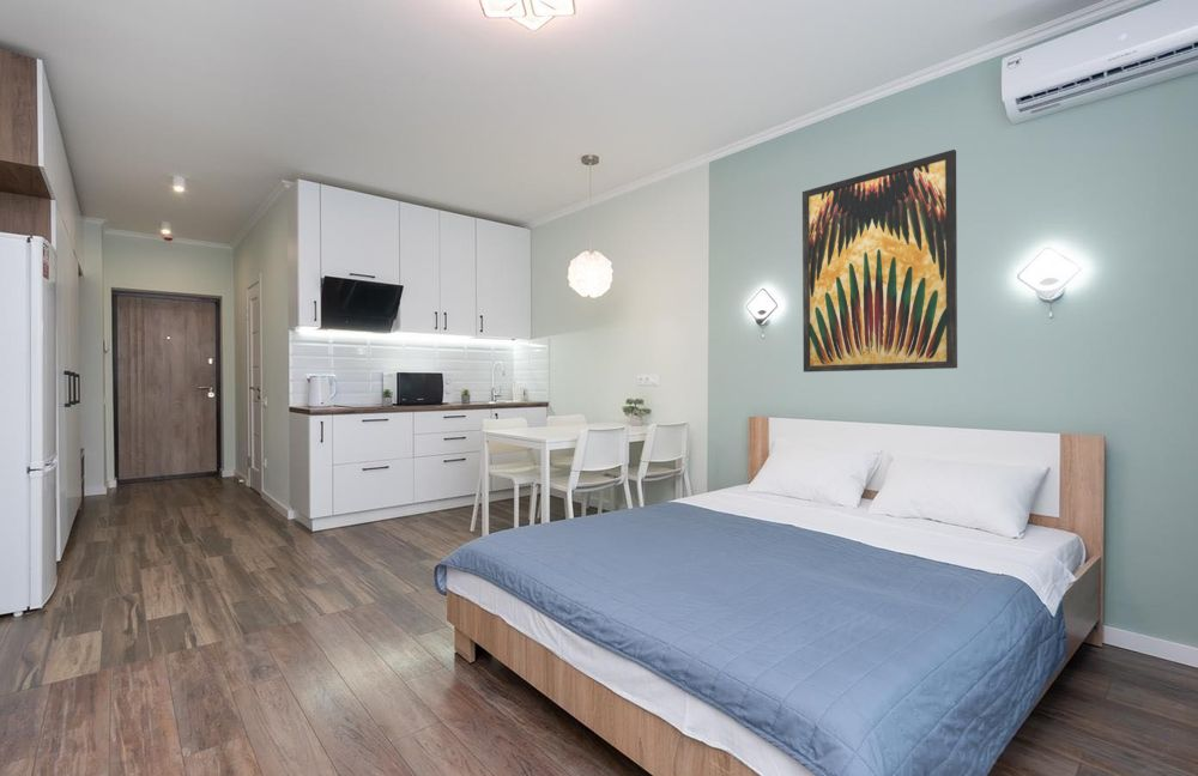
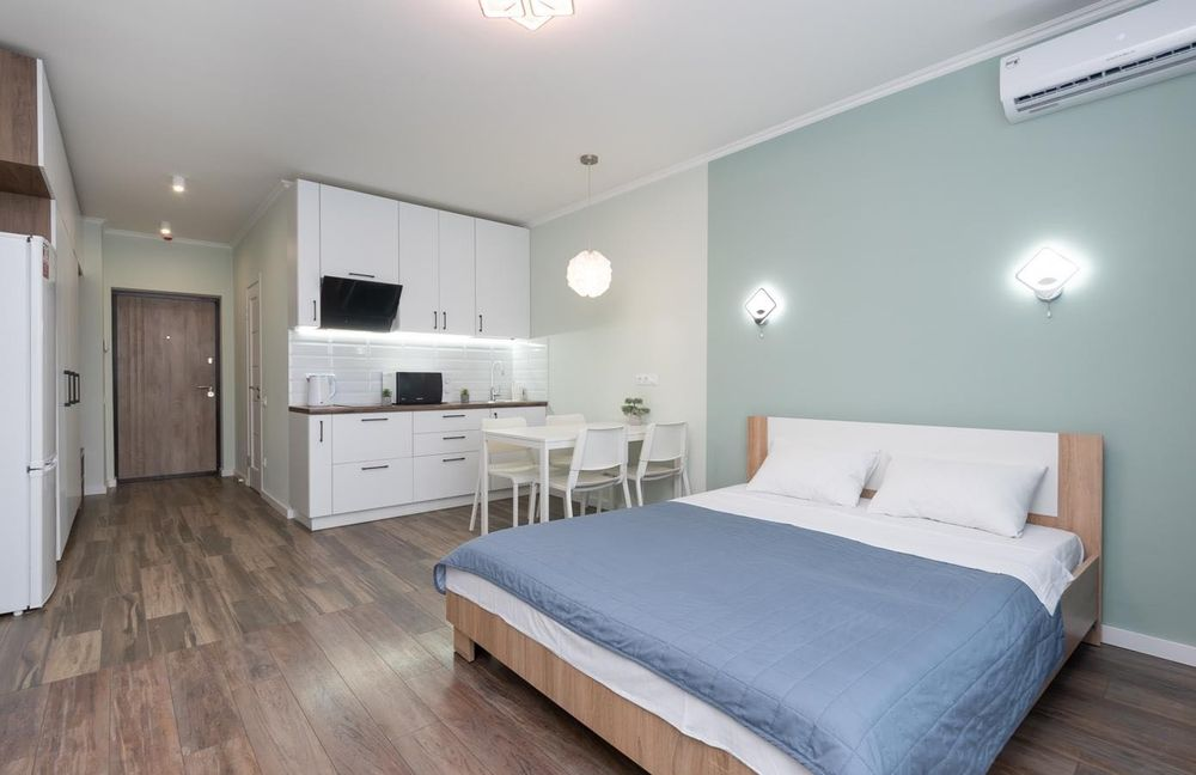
- wall art (872, 271)
